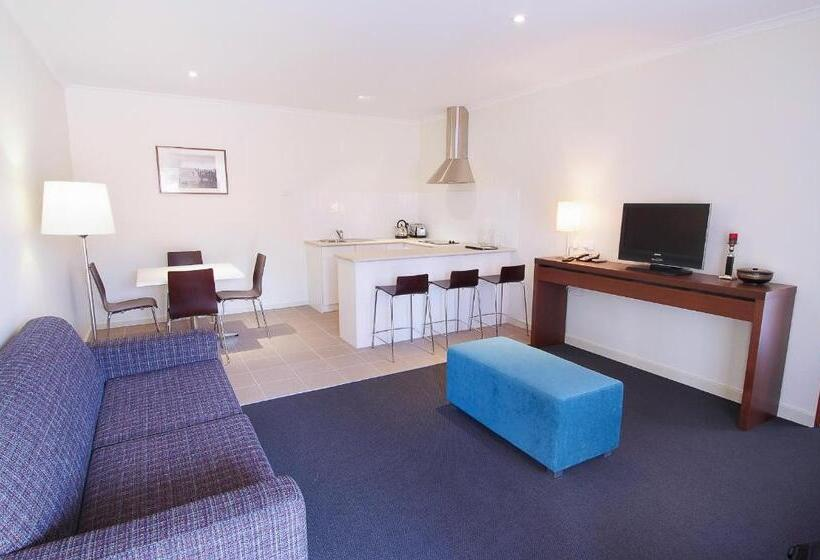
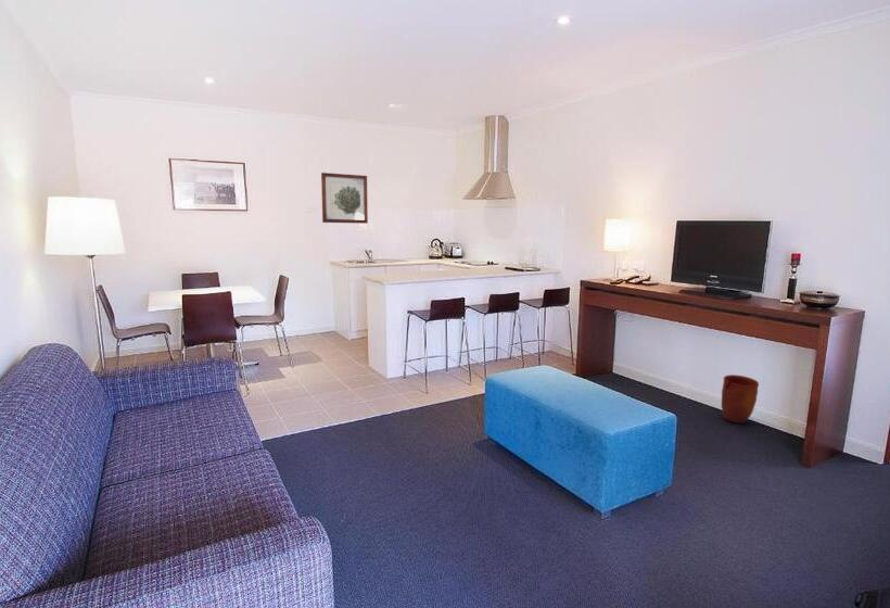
+ wall art (344, 199)
+ vase (738, 400)
